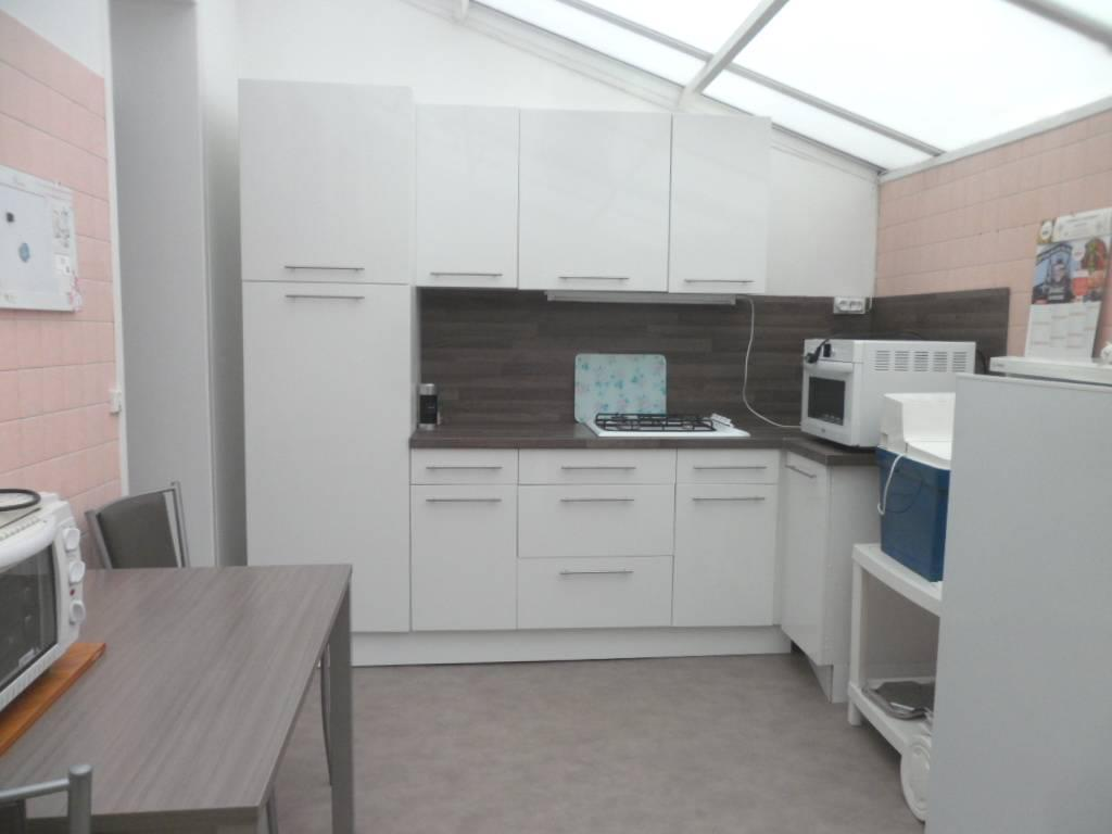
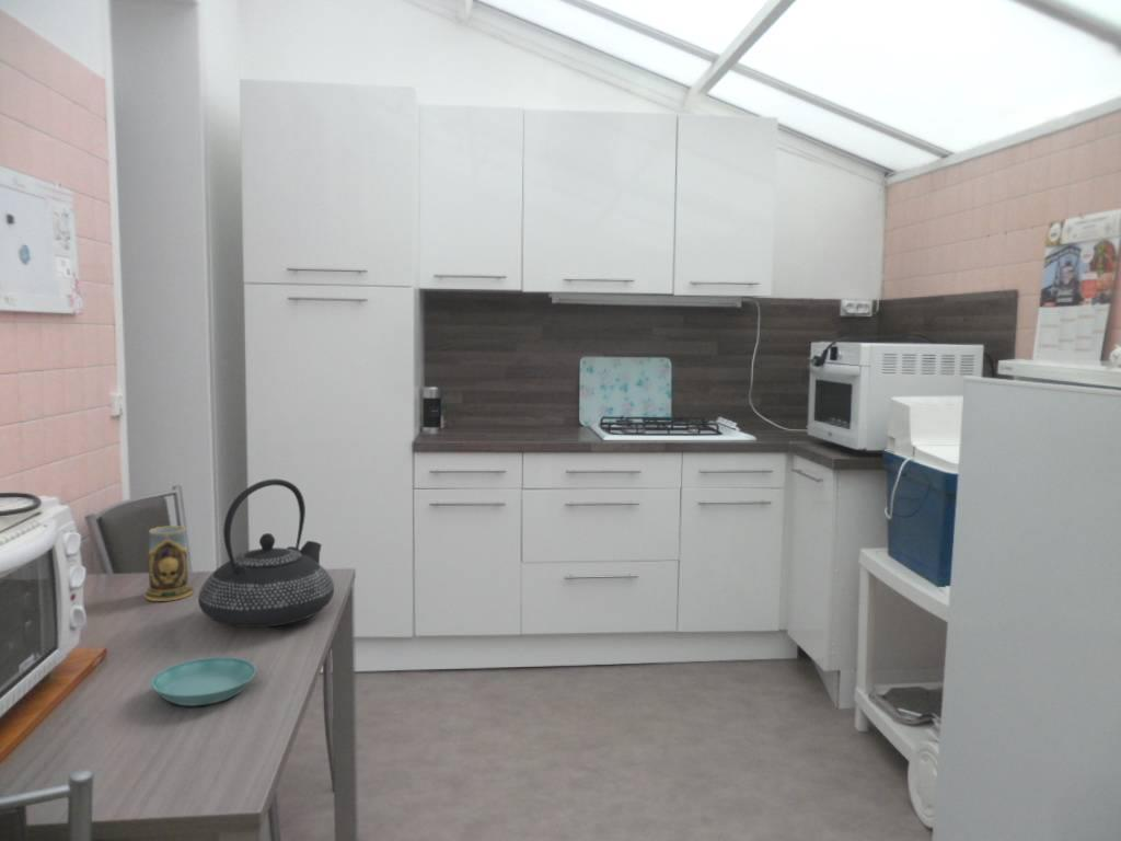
+ saucer (205, 682)
+ mug (167, 560)
+ teapot (273, 545)
